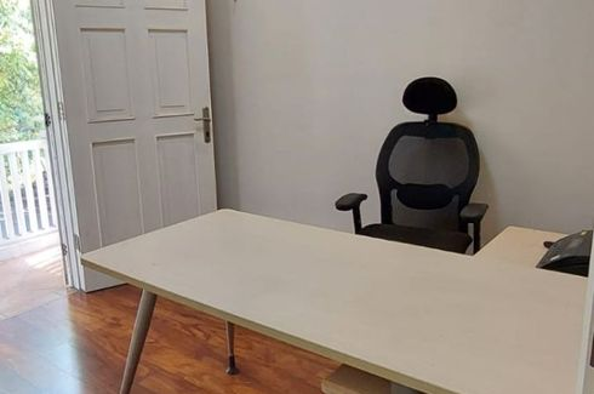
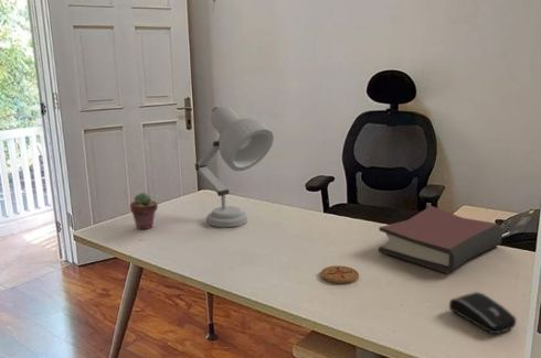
+ potted succulent (144, 209)
+ hardback book (441, 236)
+ coaster (339, 274)
+ desk lamp (231, 166)
+ computer mouse (482, 311)
